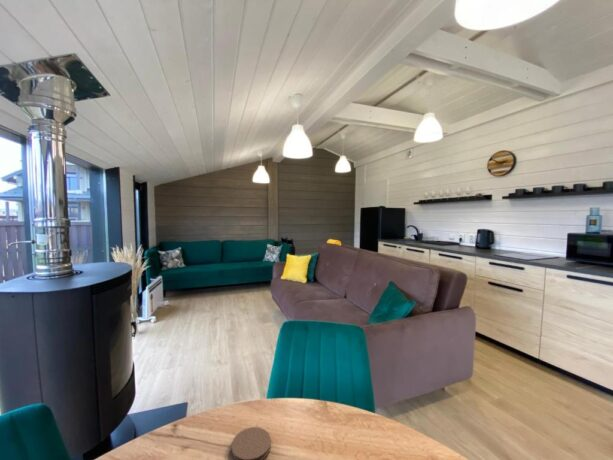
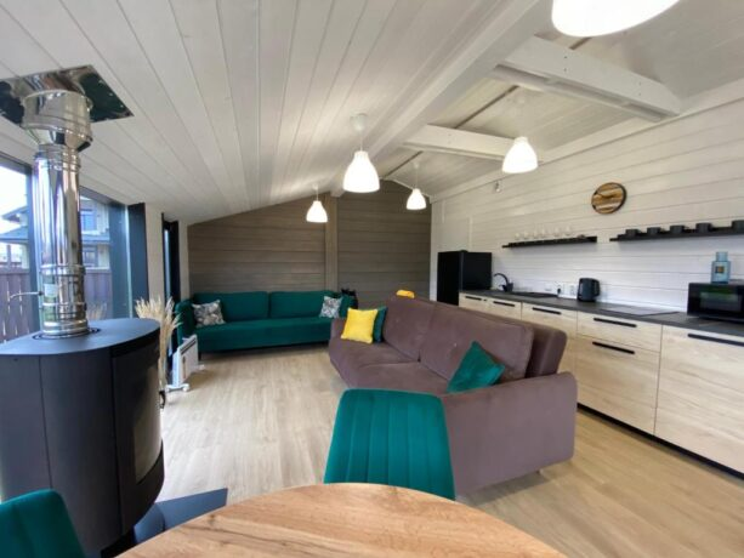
- coaster (251, 444)
